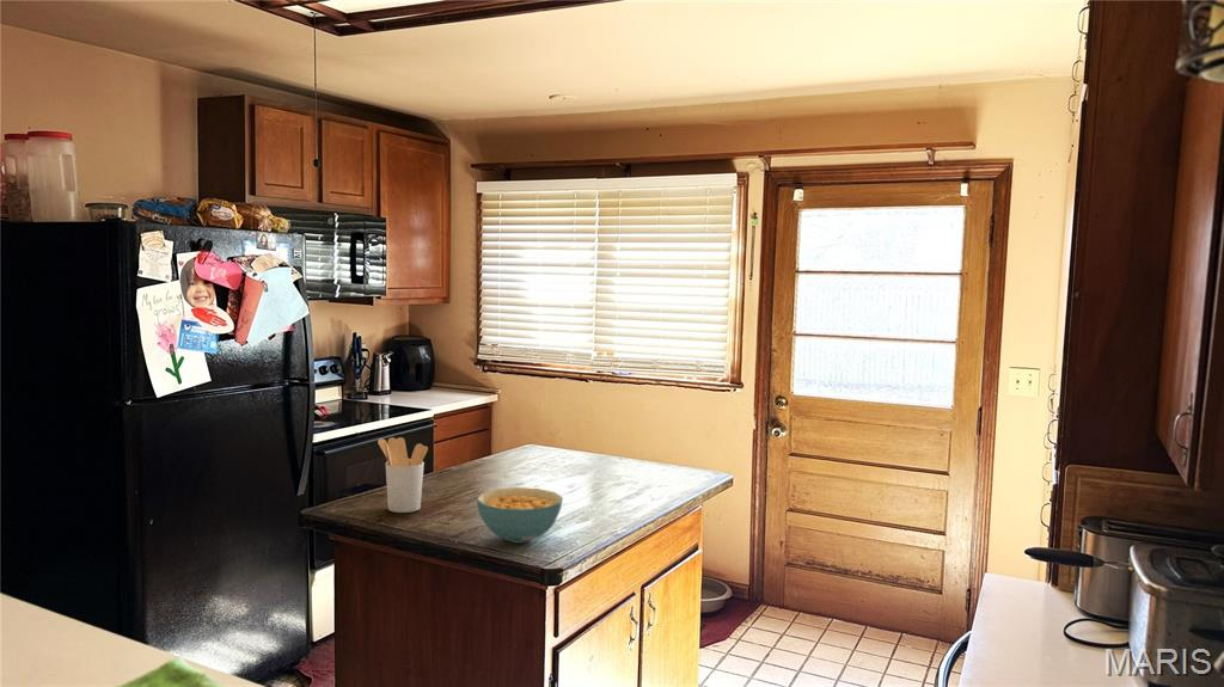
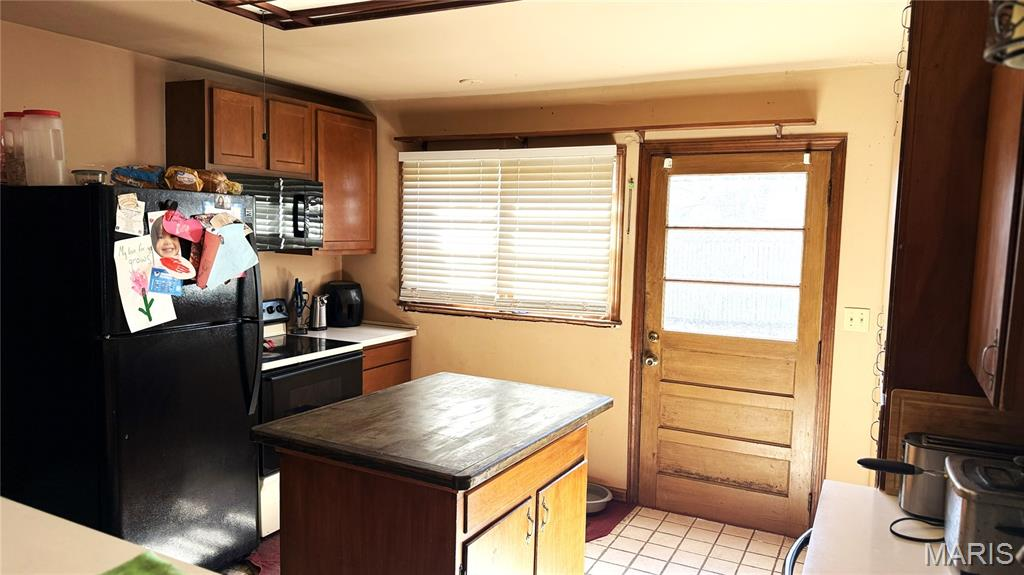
- cereal bowl (519, 519)
- utensil holder (399, 472)
